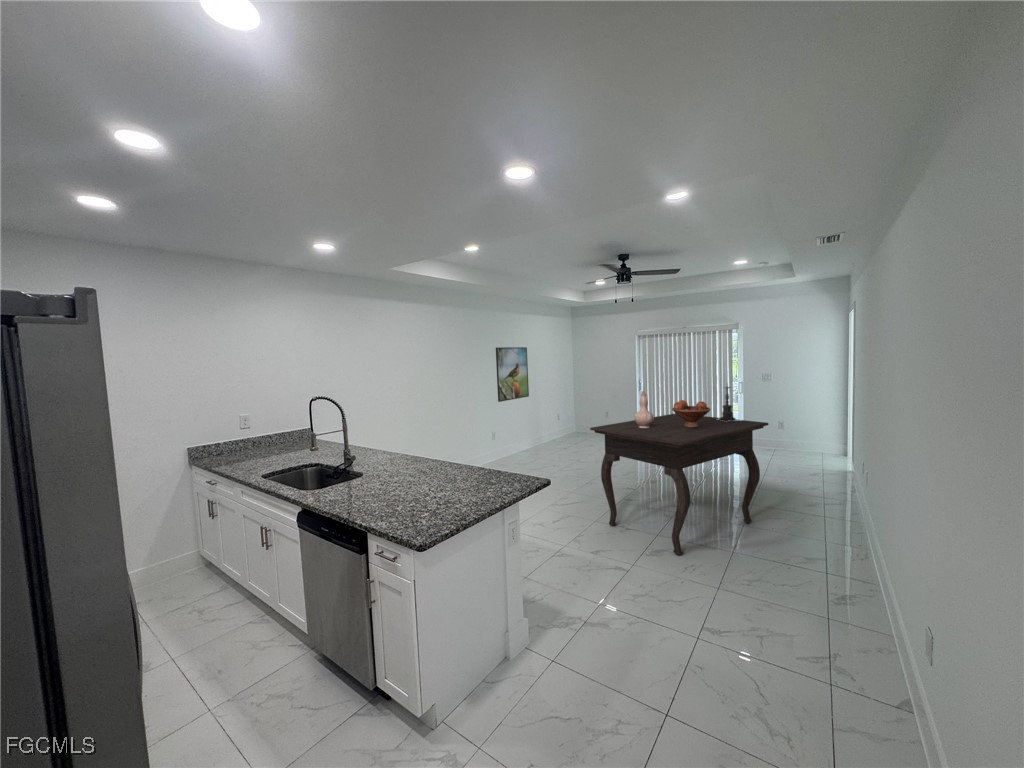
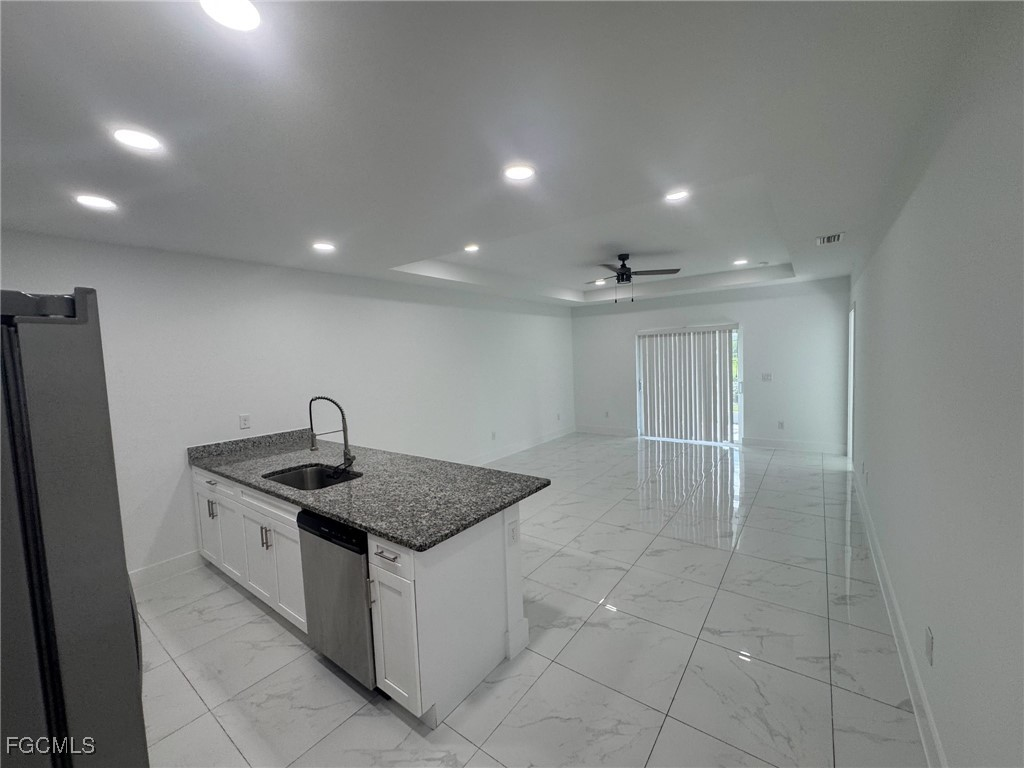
- candle holder (726, 400)
- dining table (678, 475)
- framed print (513, 373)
- fruit bowl (691, 413)
- vase (643, 408)
